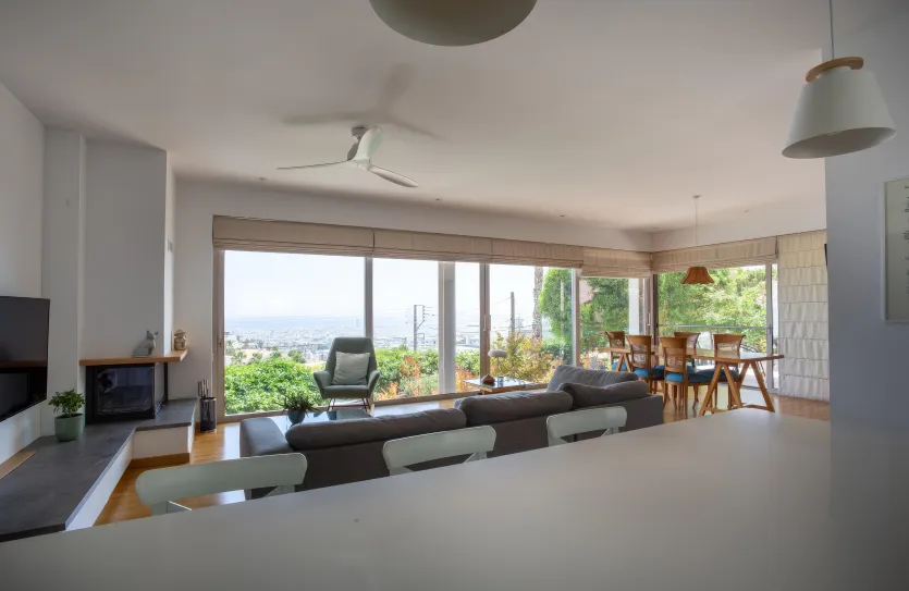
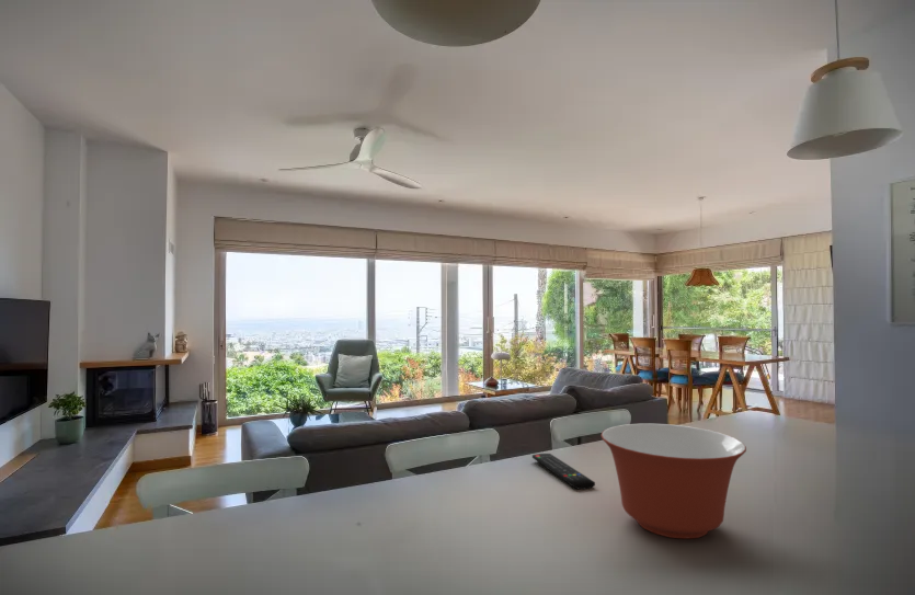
+ remote control (560, 469)
+ mixing bowl (670, 480)
